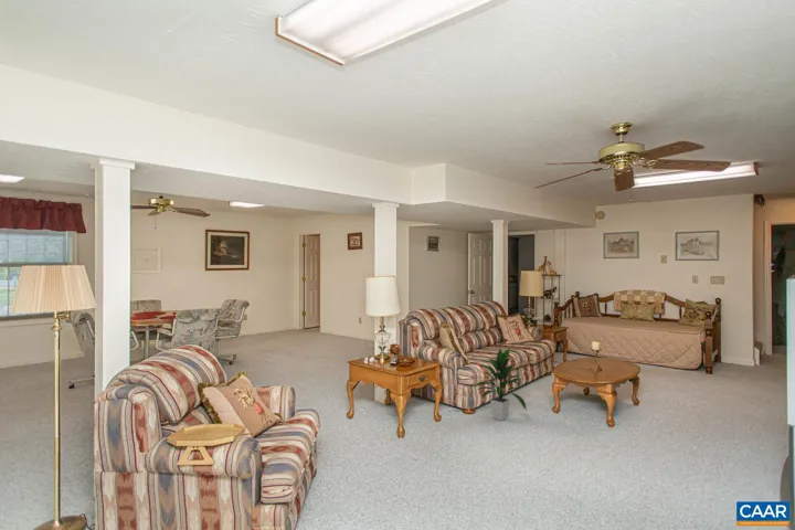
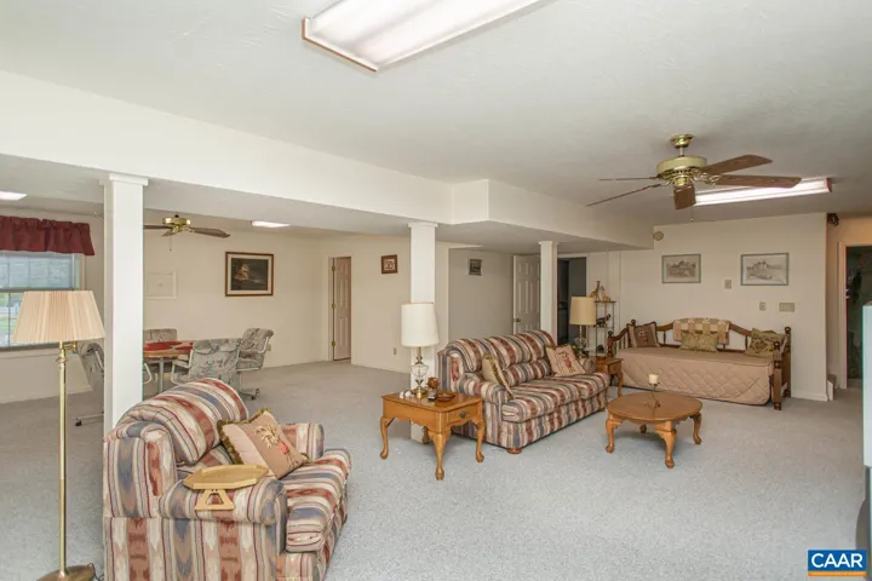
- indoor plant (501, 383)
